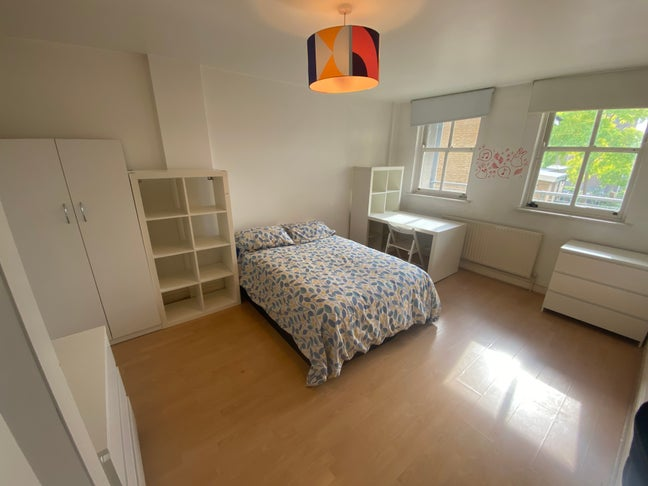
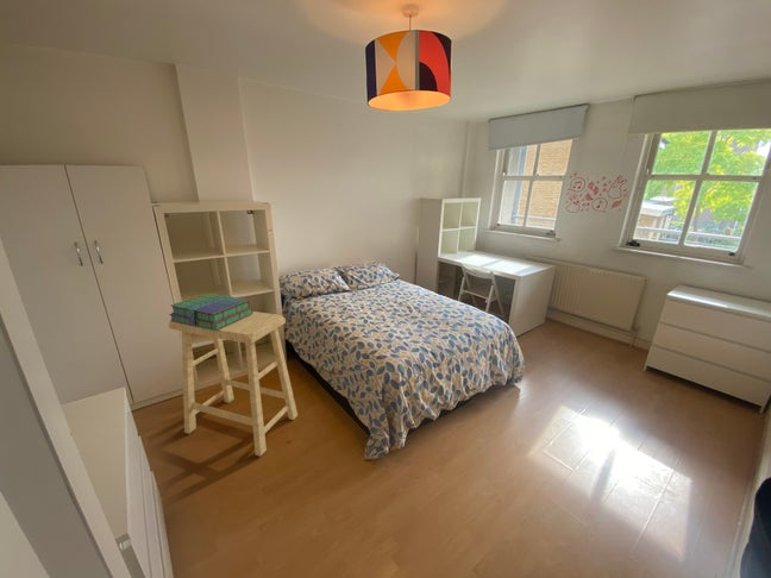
+ stack of books (212, 309)
+ stool (228, 373)
